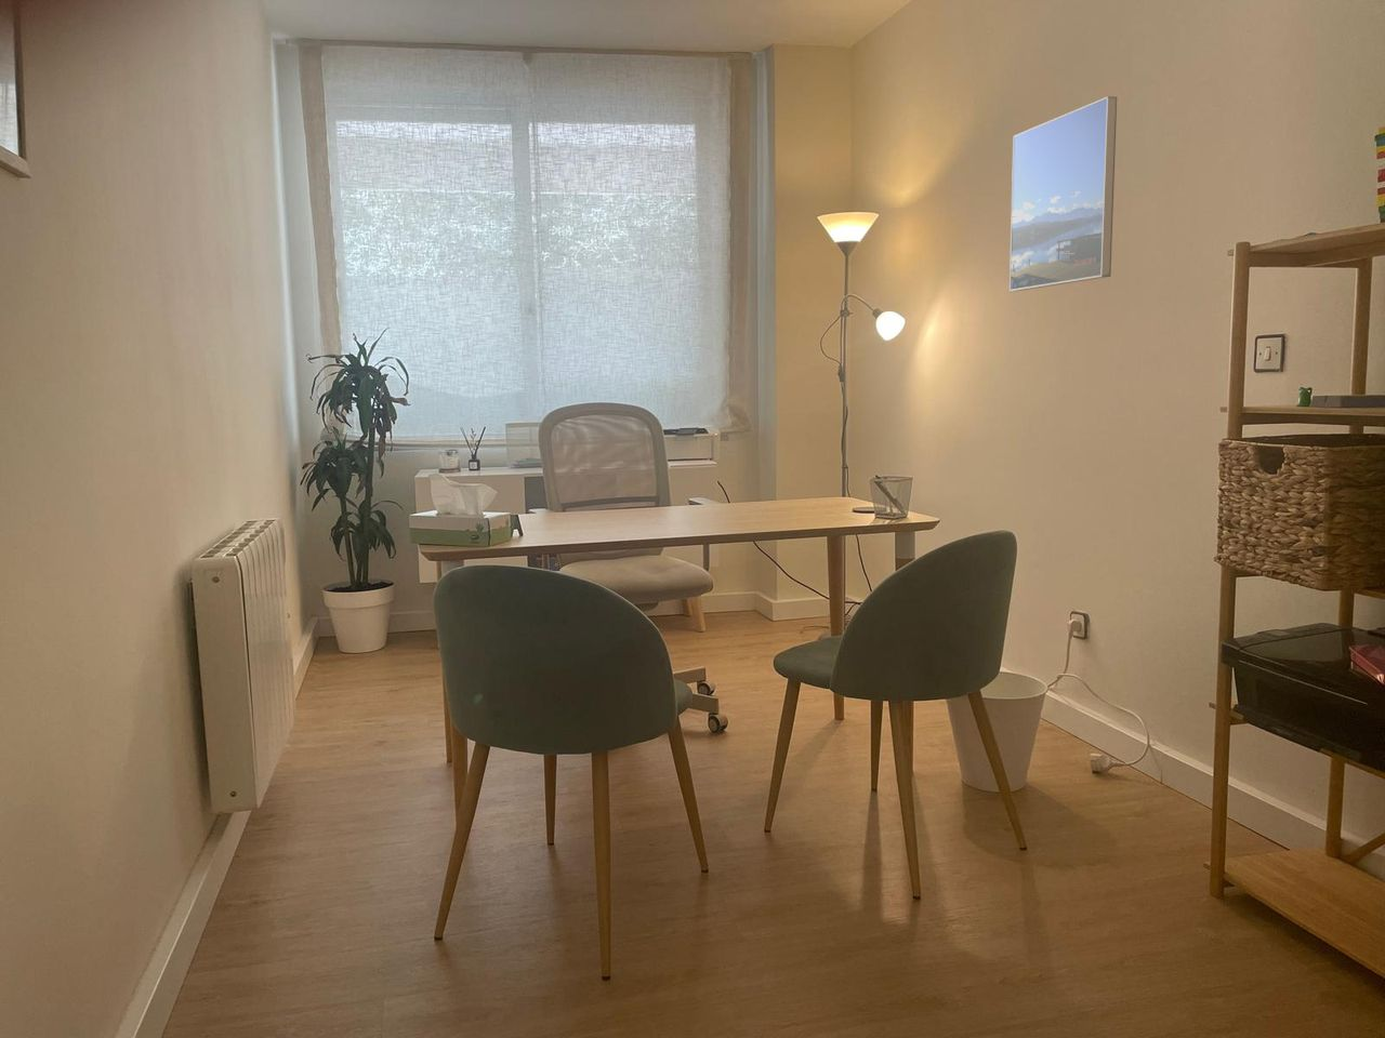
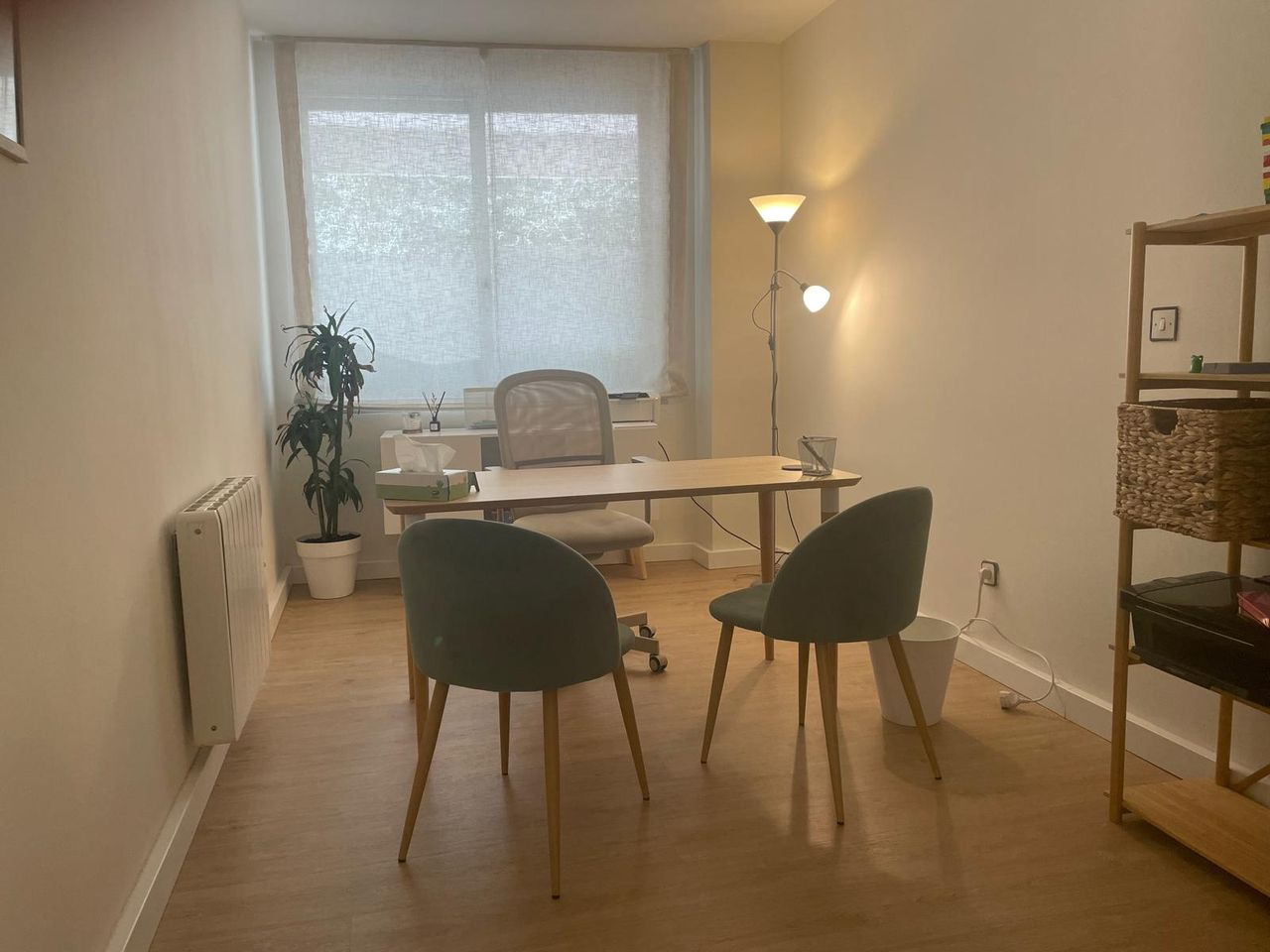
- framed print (1058, 201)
